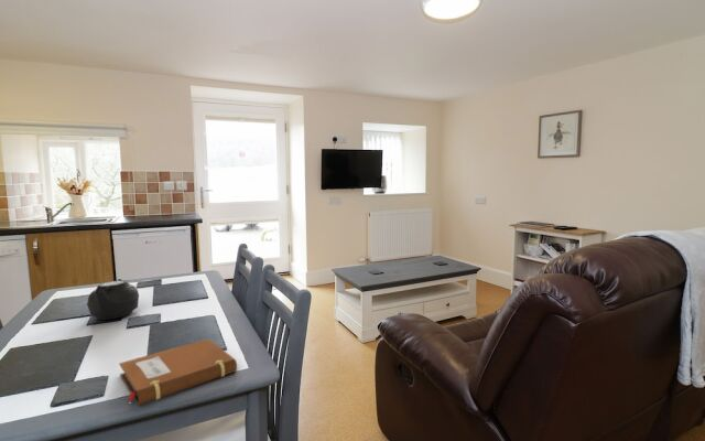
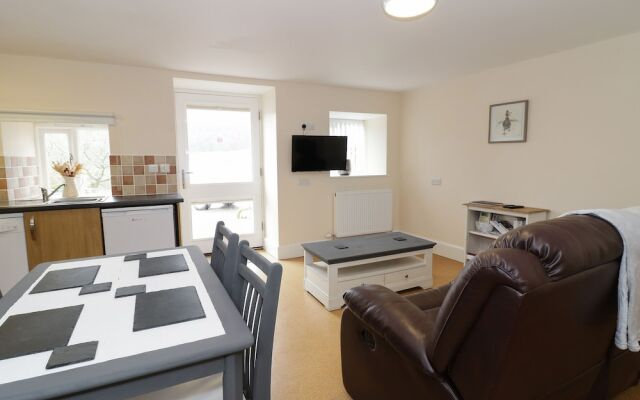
- teapot (111, 300)
- notebook (176, 368)
